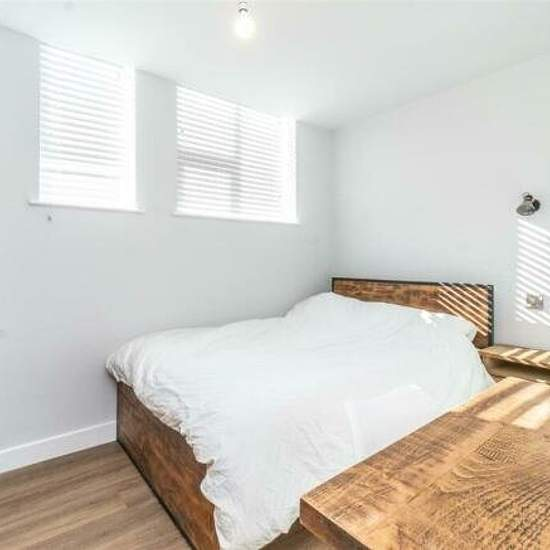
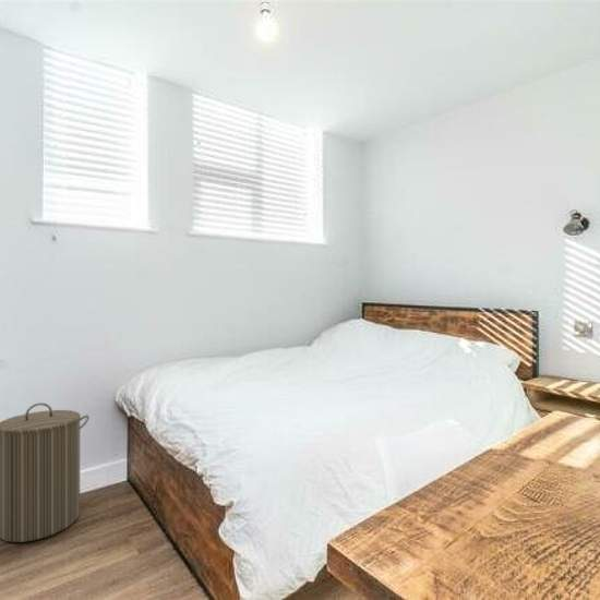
+ laundry hamper (40, 463)
